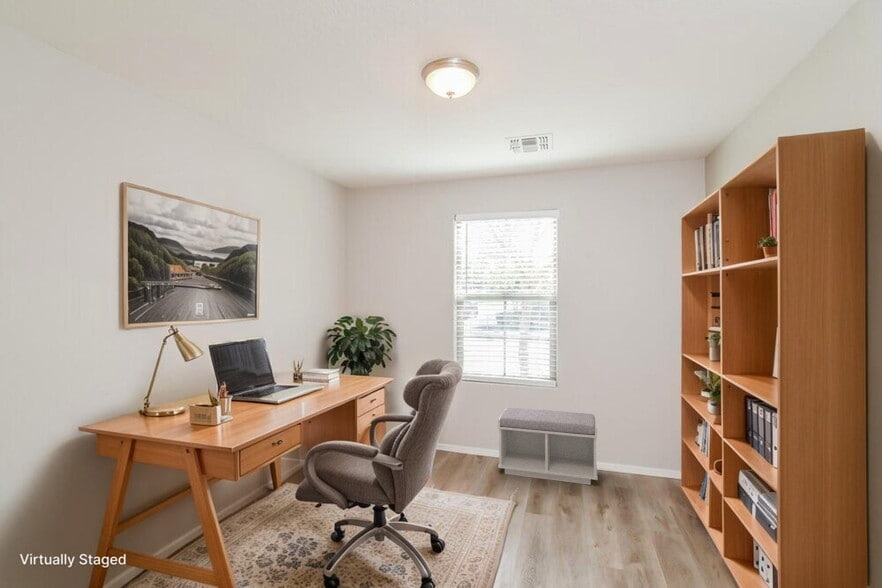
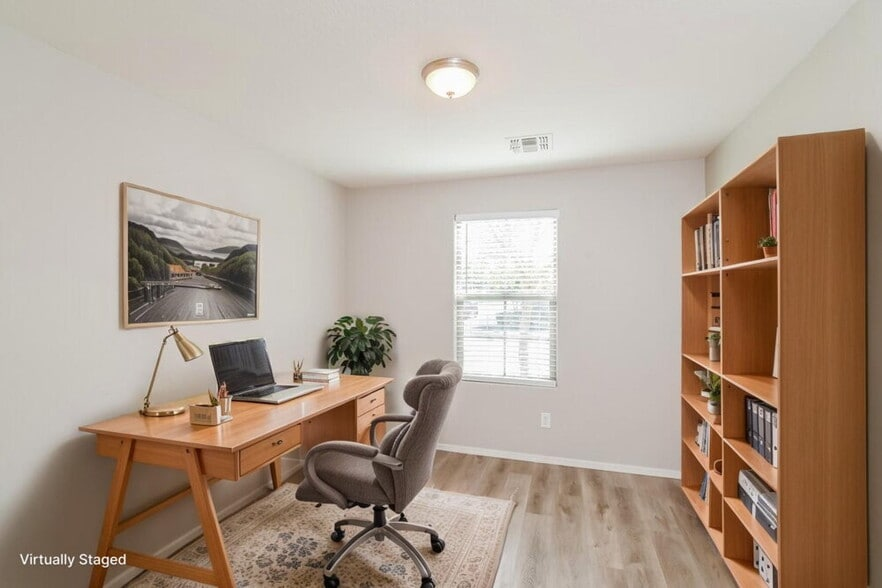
- bench (547, 443)
